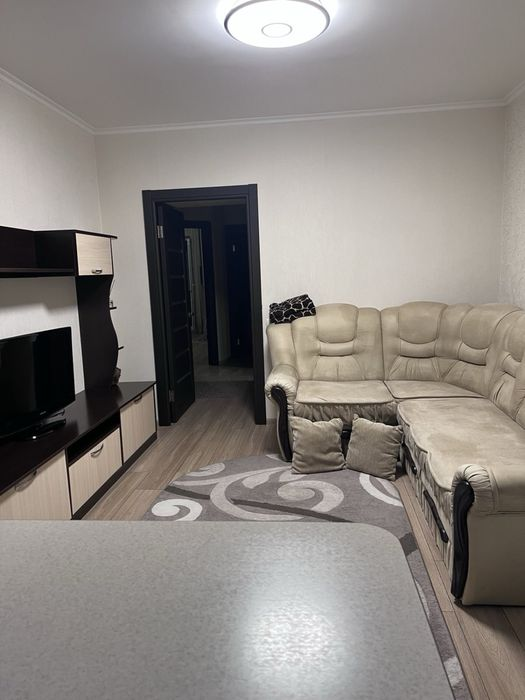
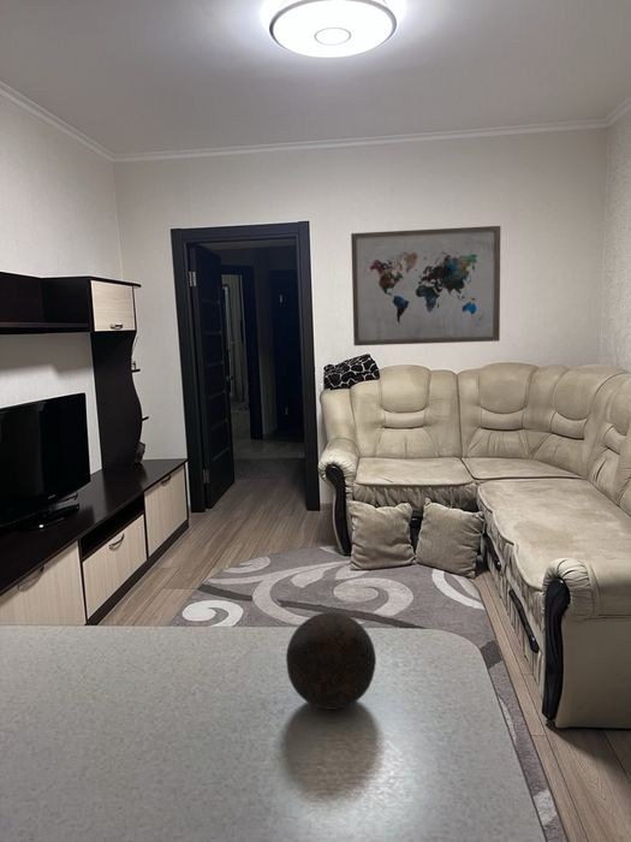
+ decorative ball (331, 659)
+ wall art (424, 286)
